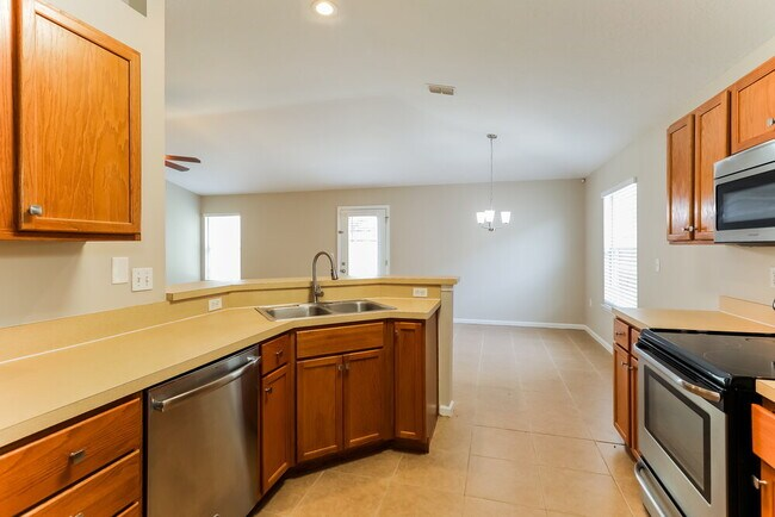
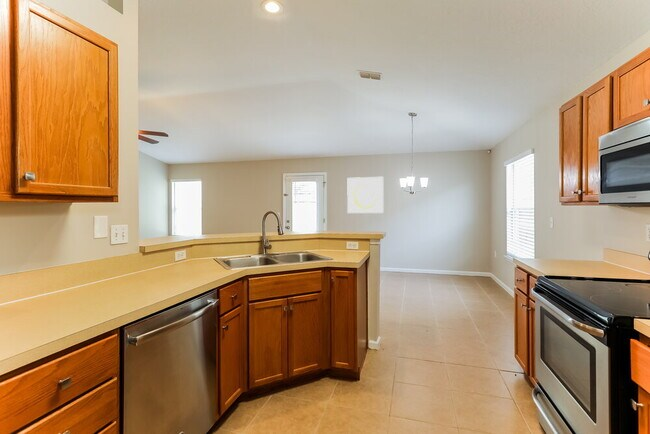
+ wall art (365, 195)
